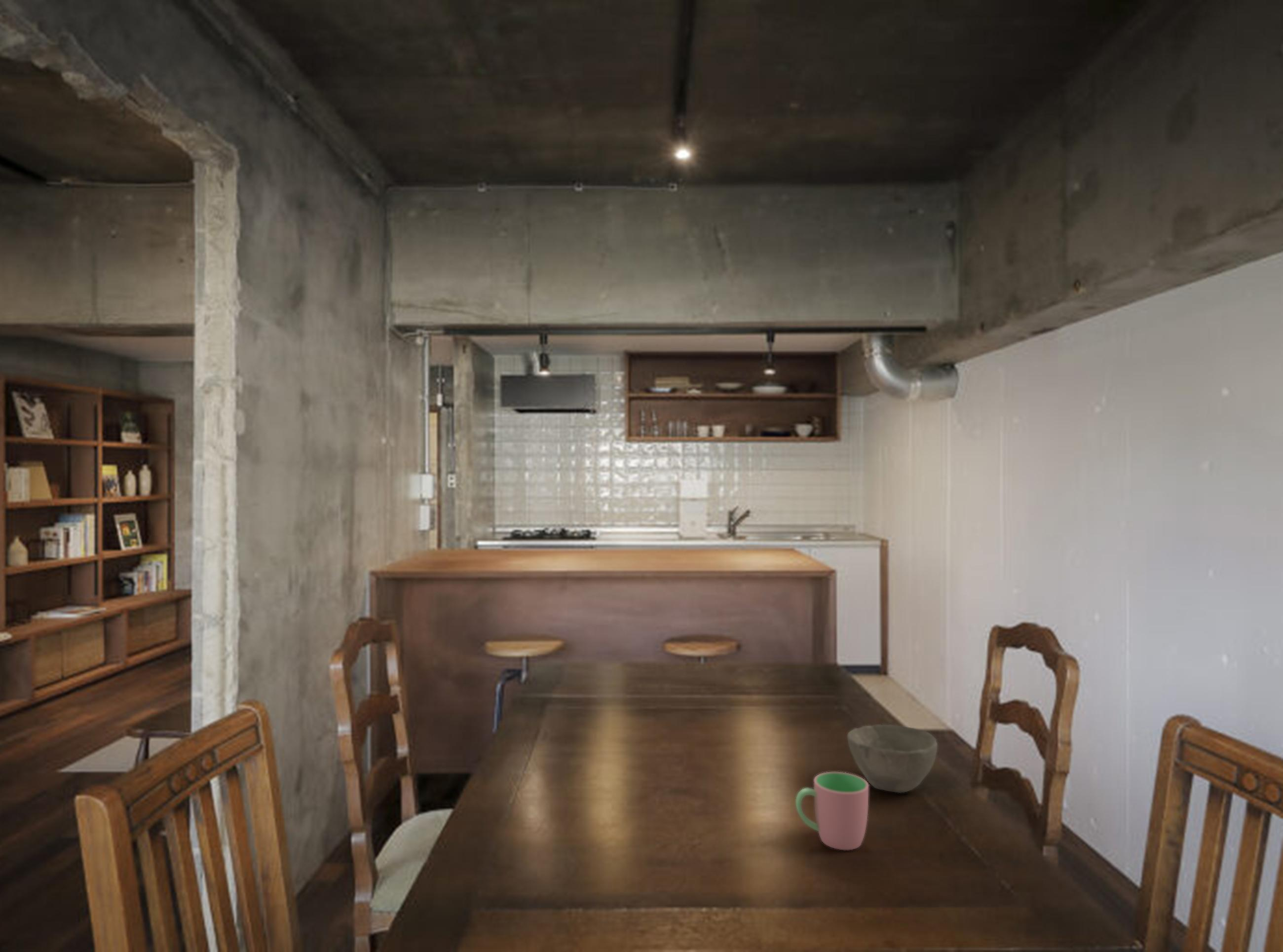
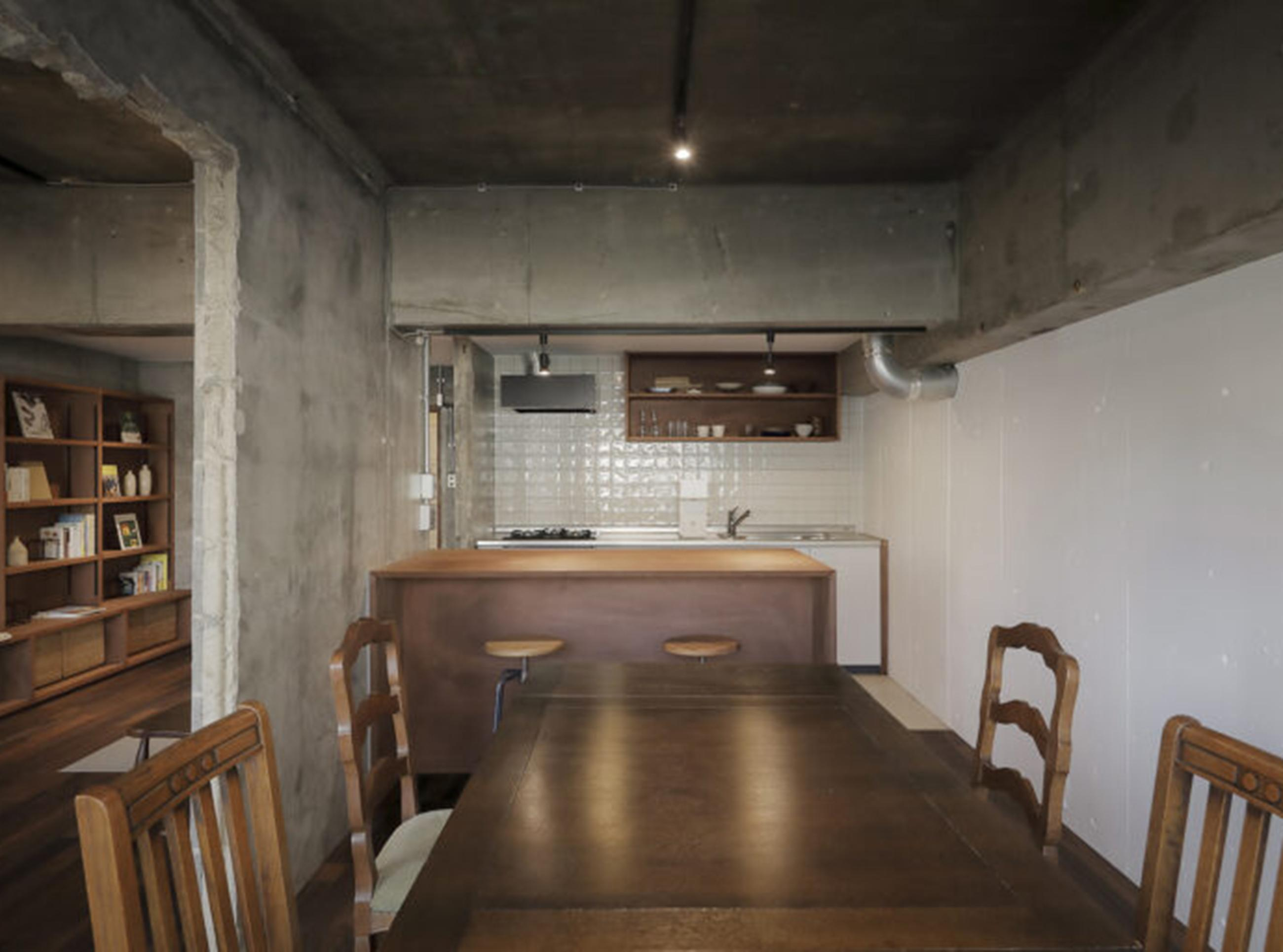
- cup (831, 811)
- bowl (892, 761)
